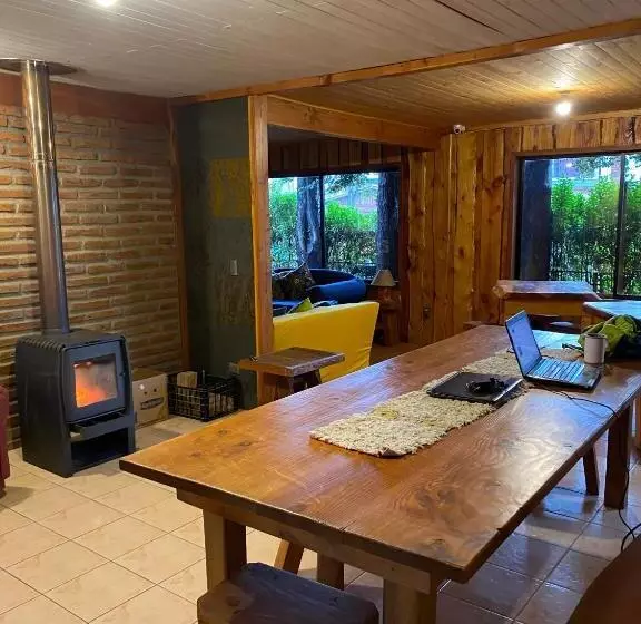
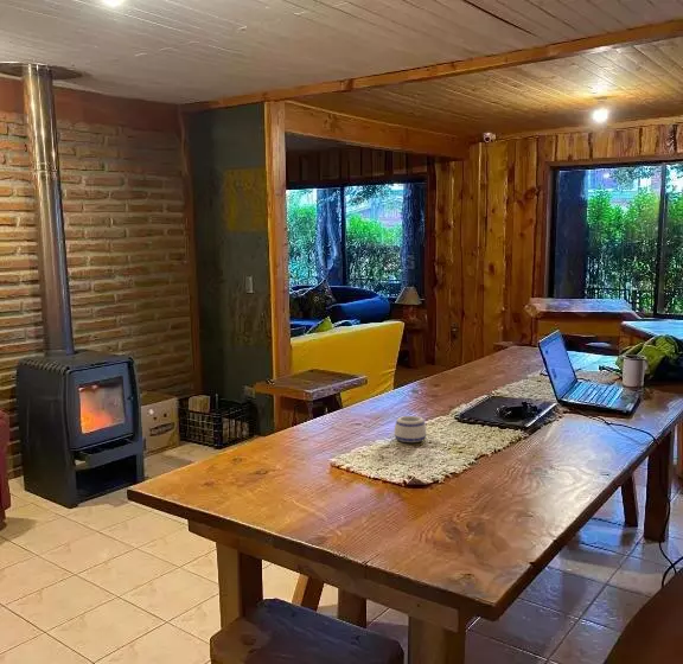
+ mug (411, 427)
